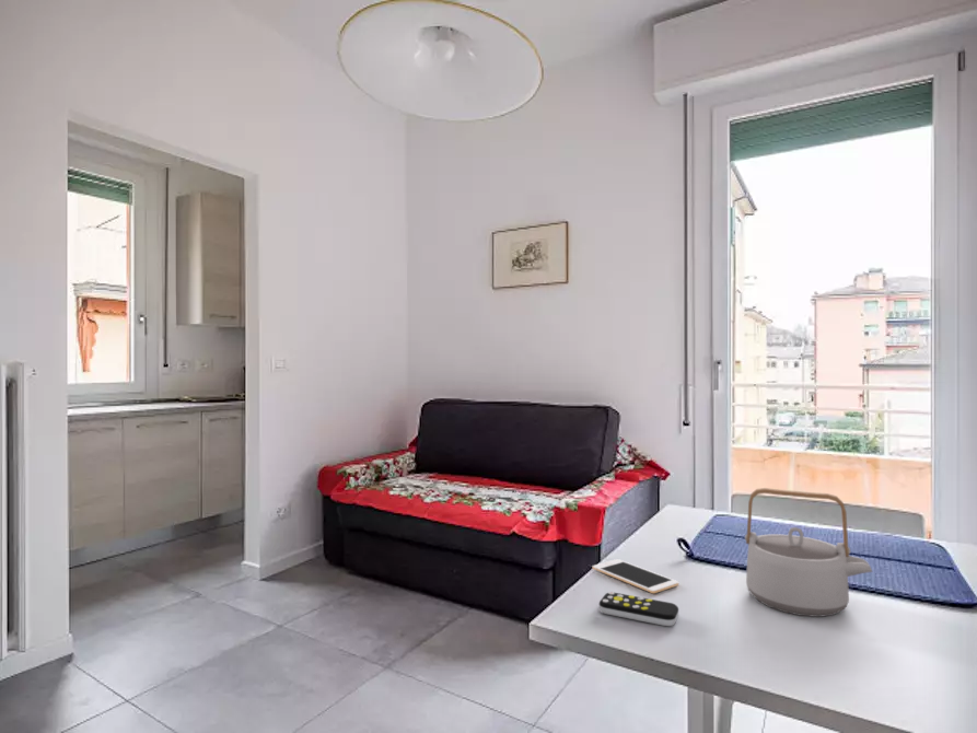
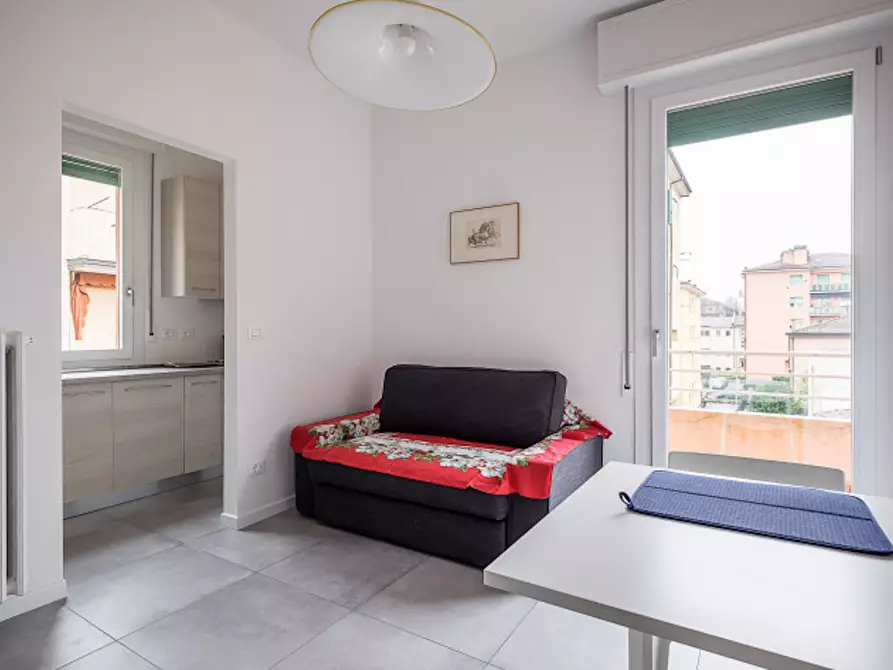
- teapot (805, 547)
- cell phone (633, 574)
- remote control (638, 607)
